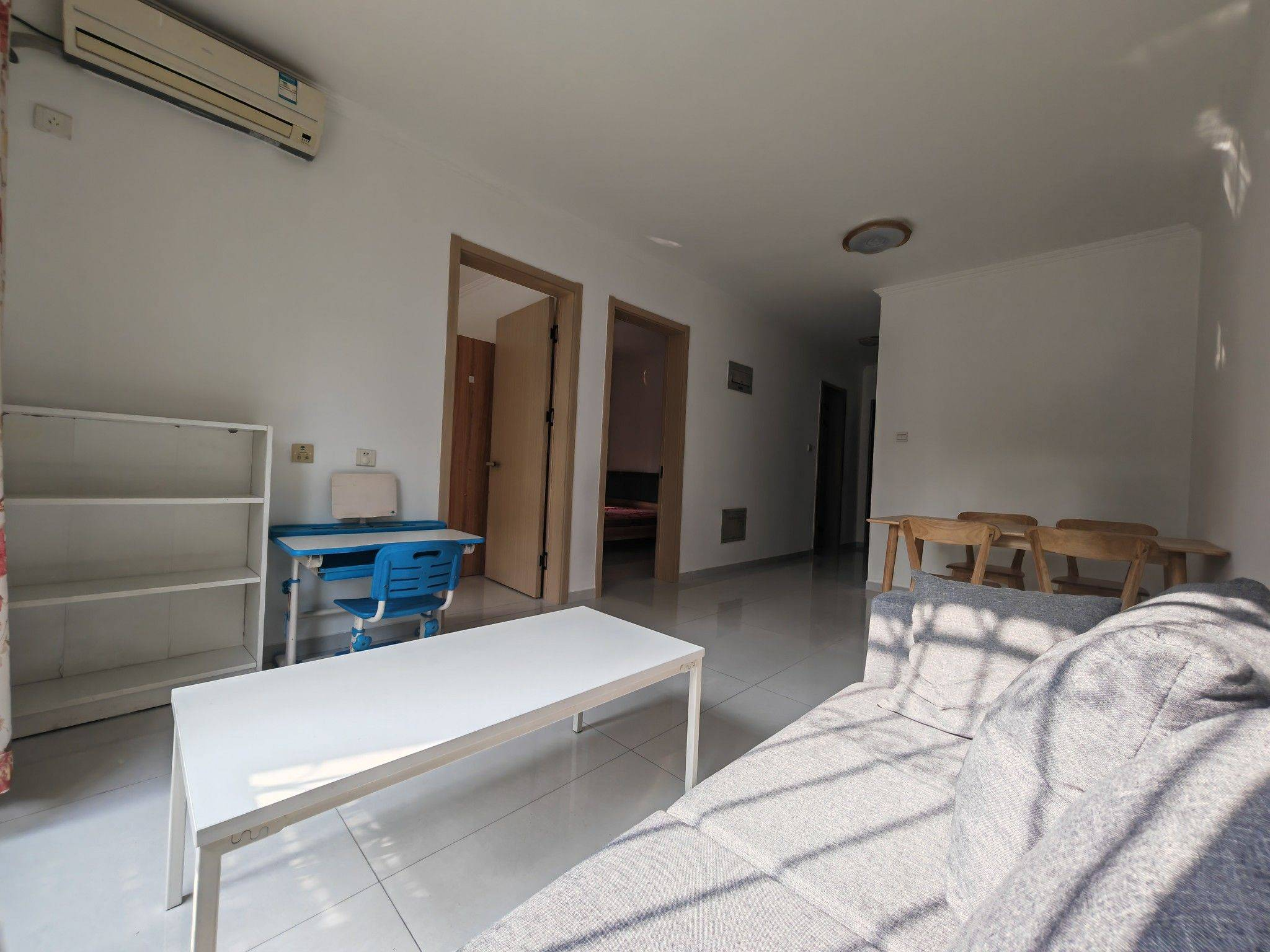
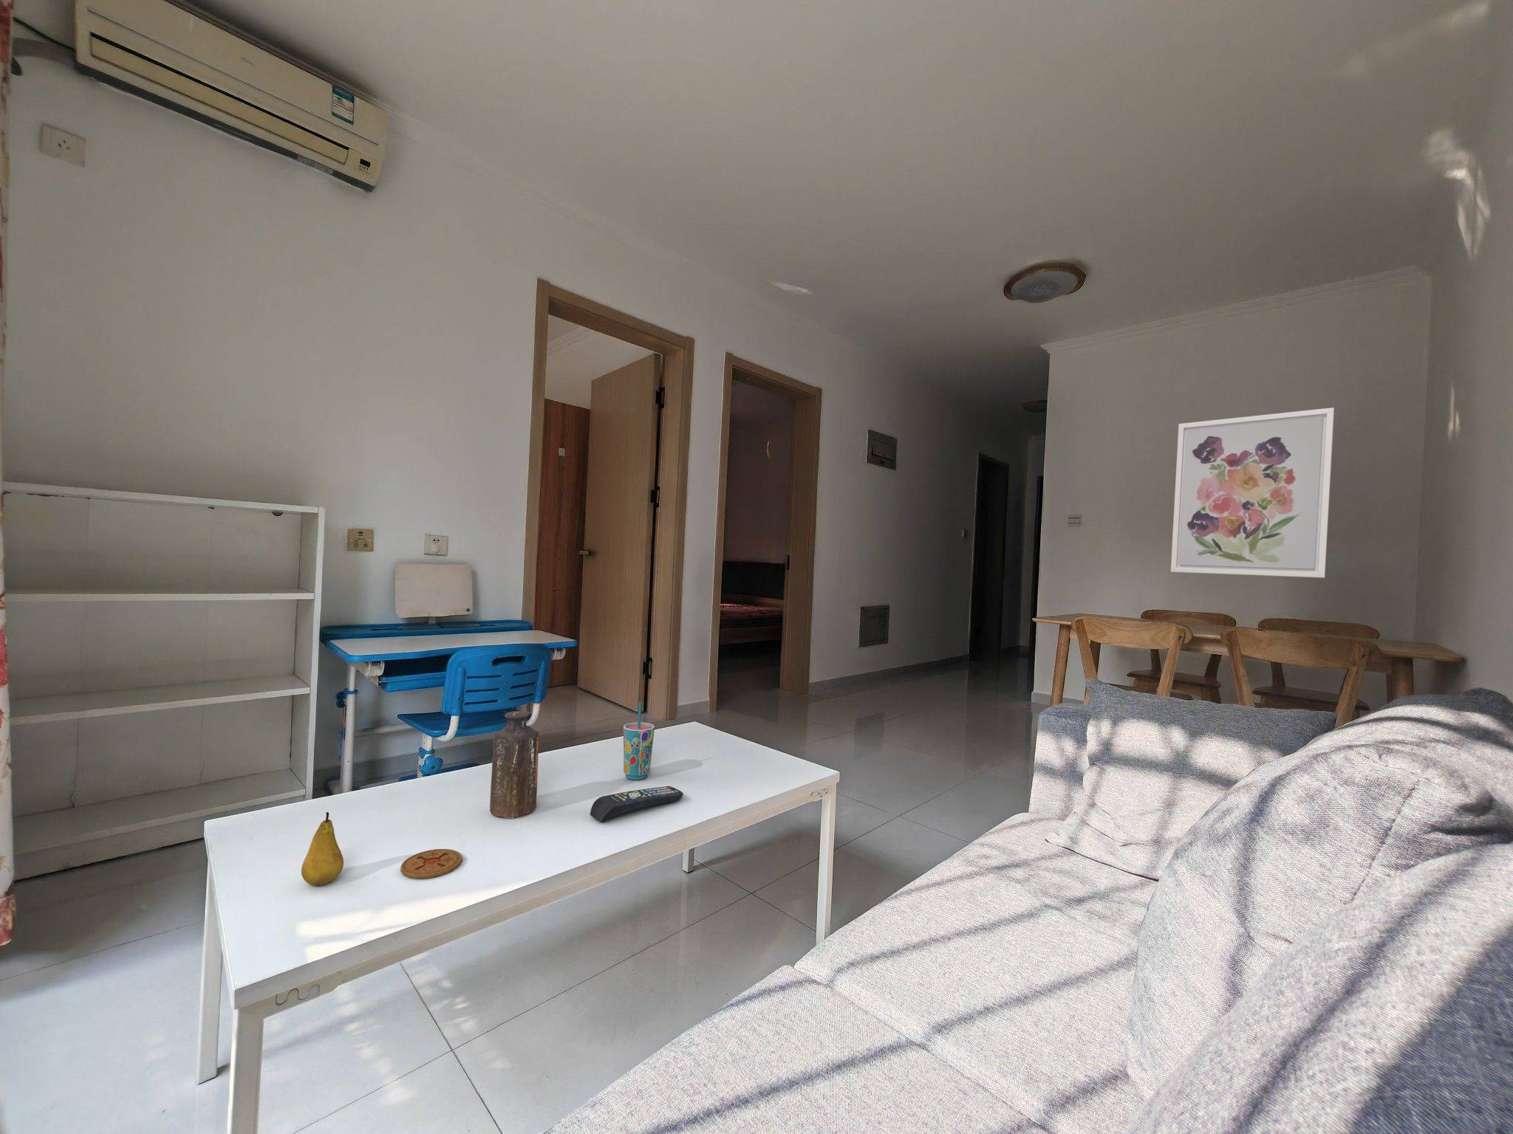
+ wall art (1246, 496)
+ cup (639, 739)
+ coaster (431, 864)
+ remote control (639, 799)
+ fruit (323, 846)
+ bottle (515, 761)
